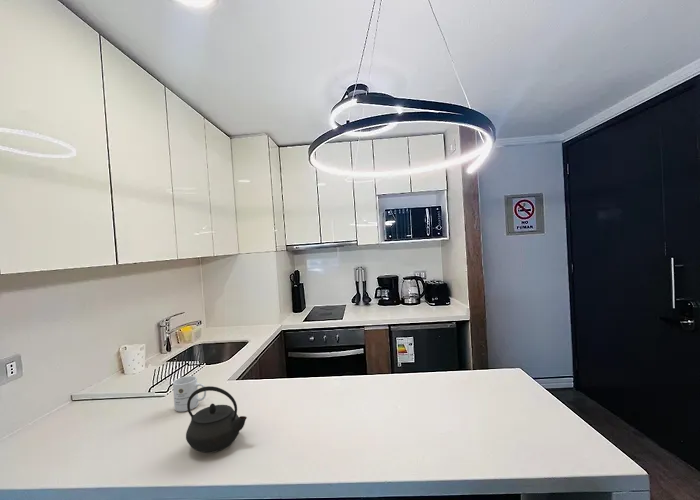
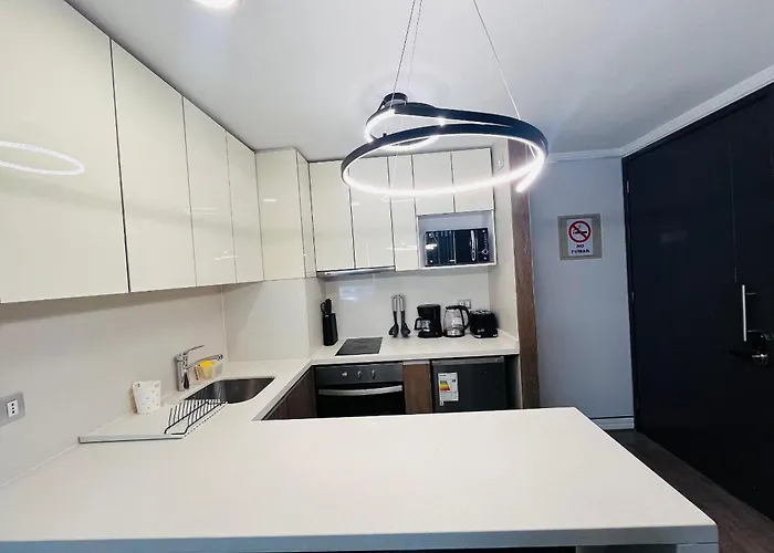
- kettle (216, 415)
- mug (190, 393)
